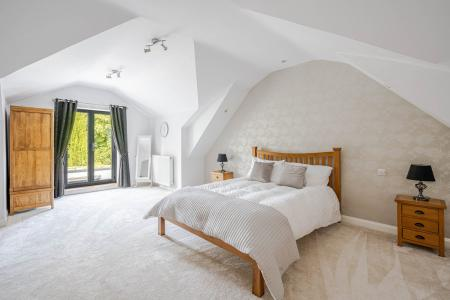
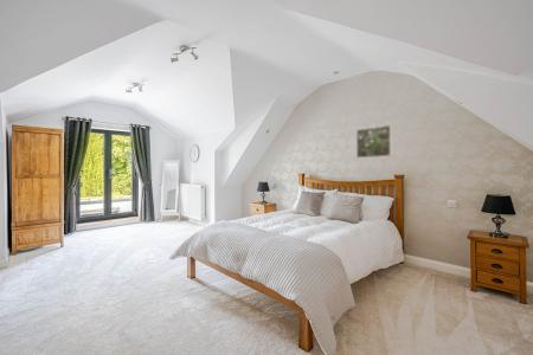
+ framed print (373, 142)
